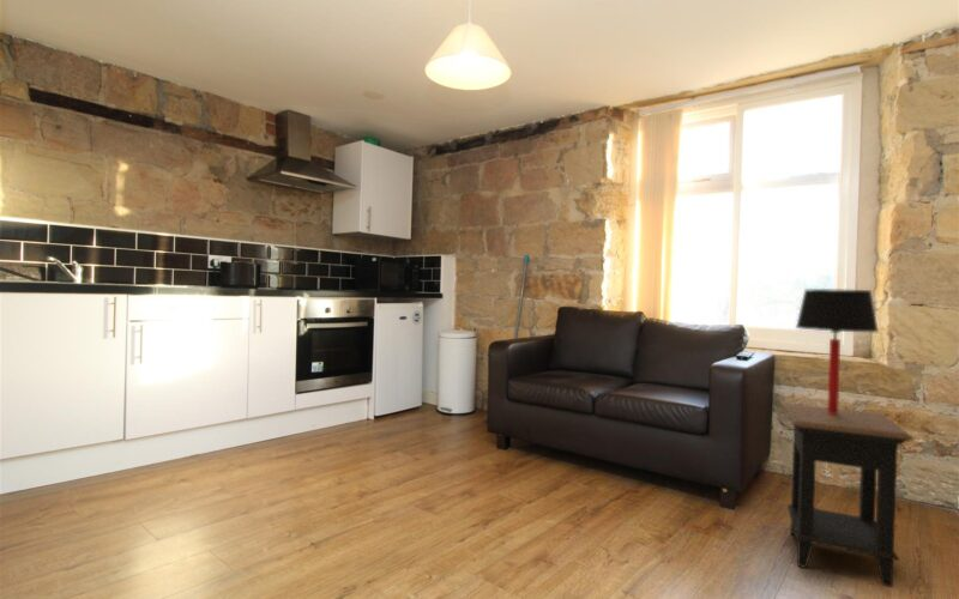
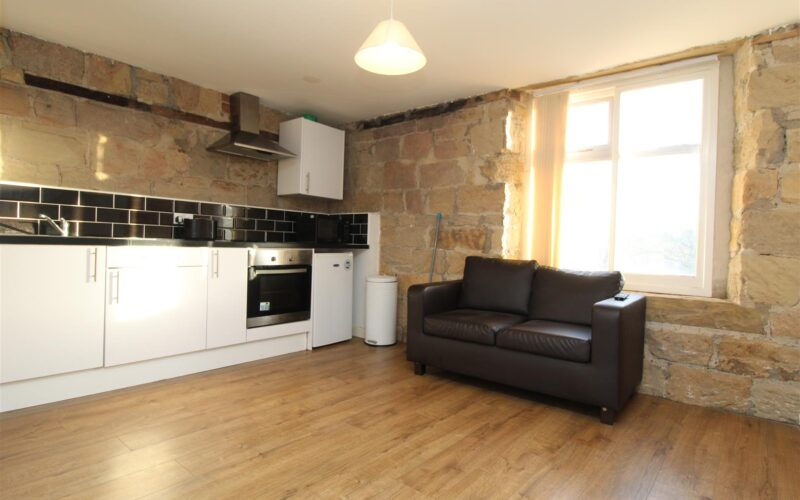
- table lamp (834, 351)
- side table (860, 486)
